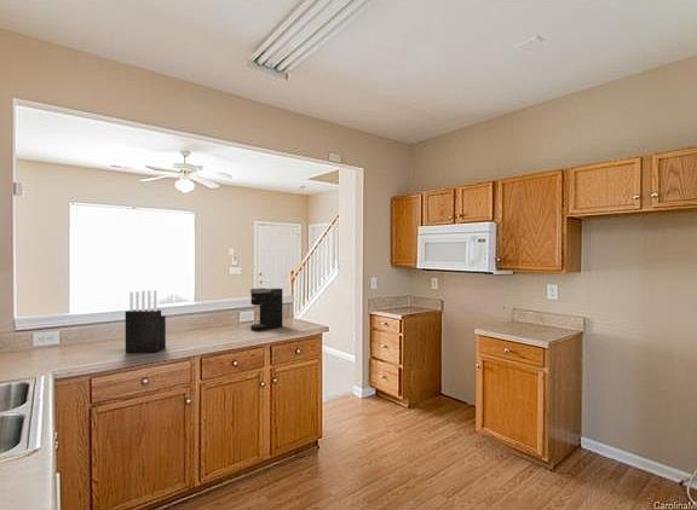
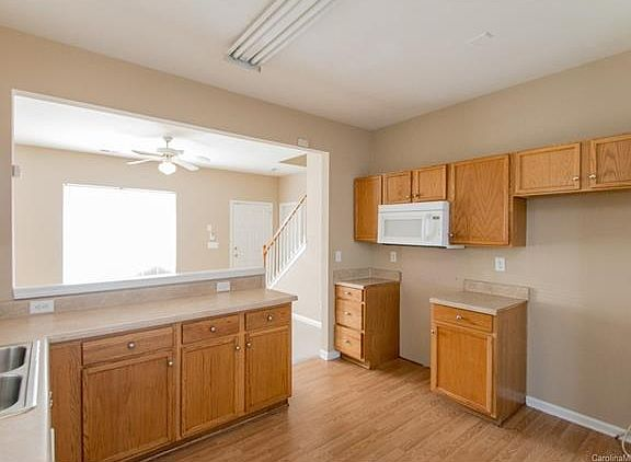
- coffee maker (266, 307)
- knife block (146, 319)
